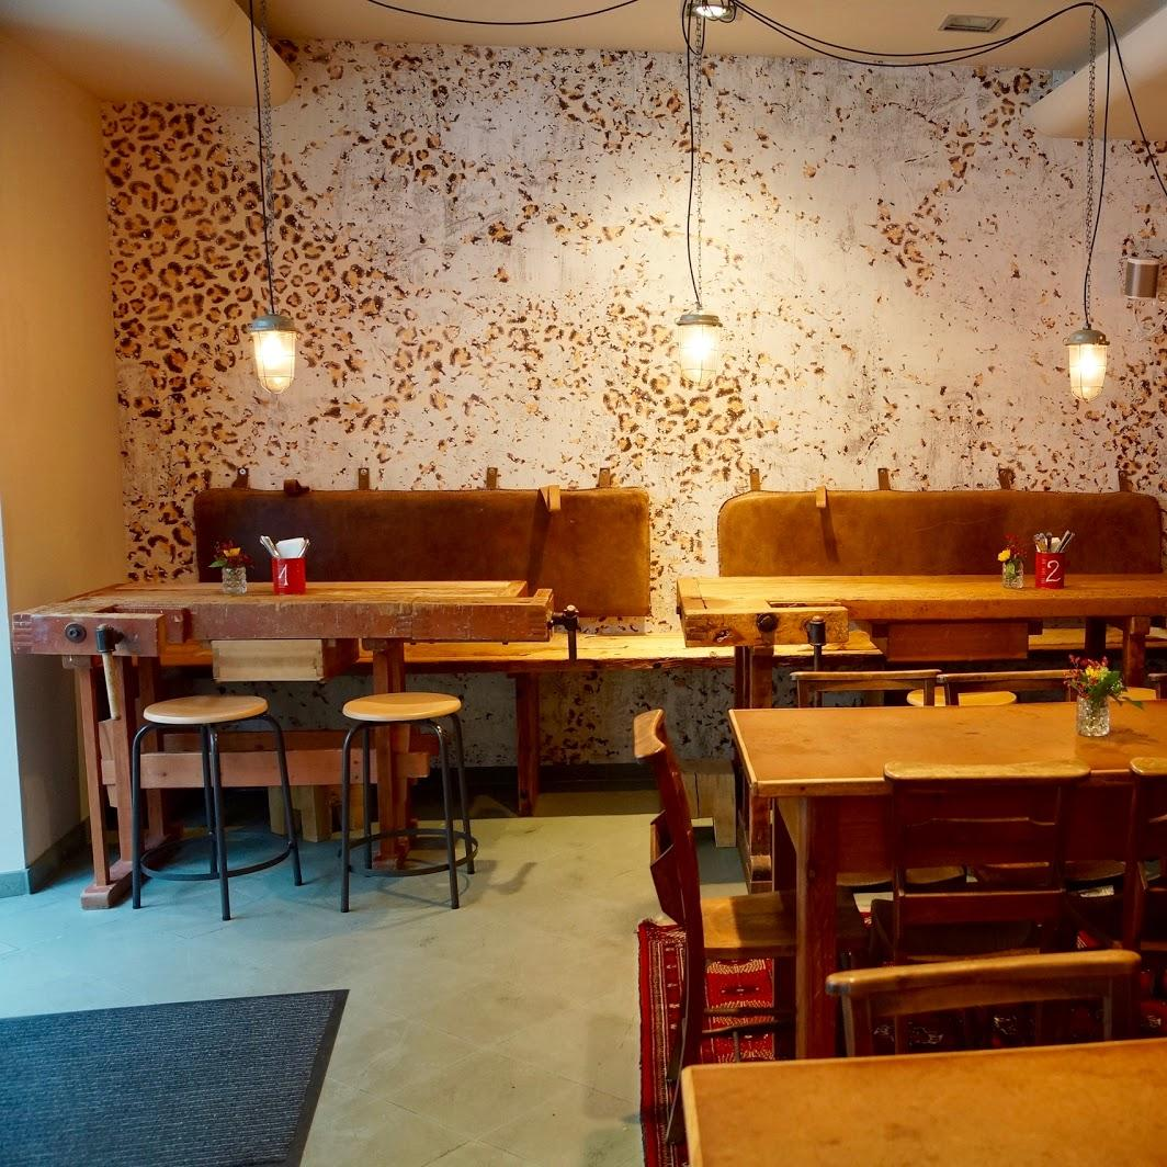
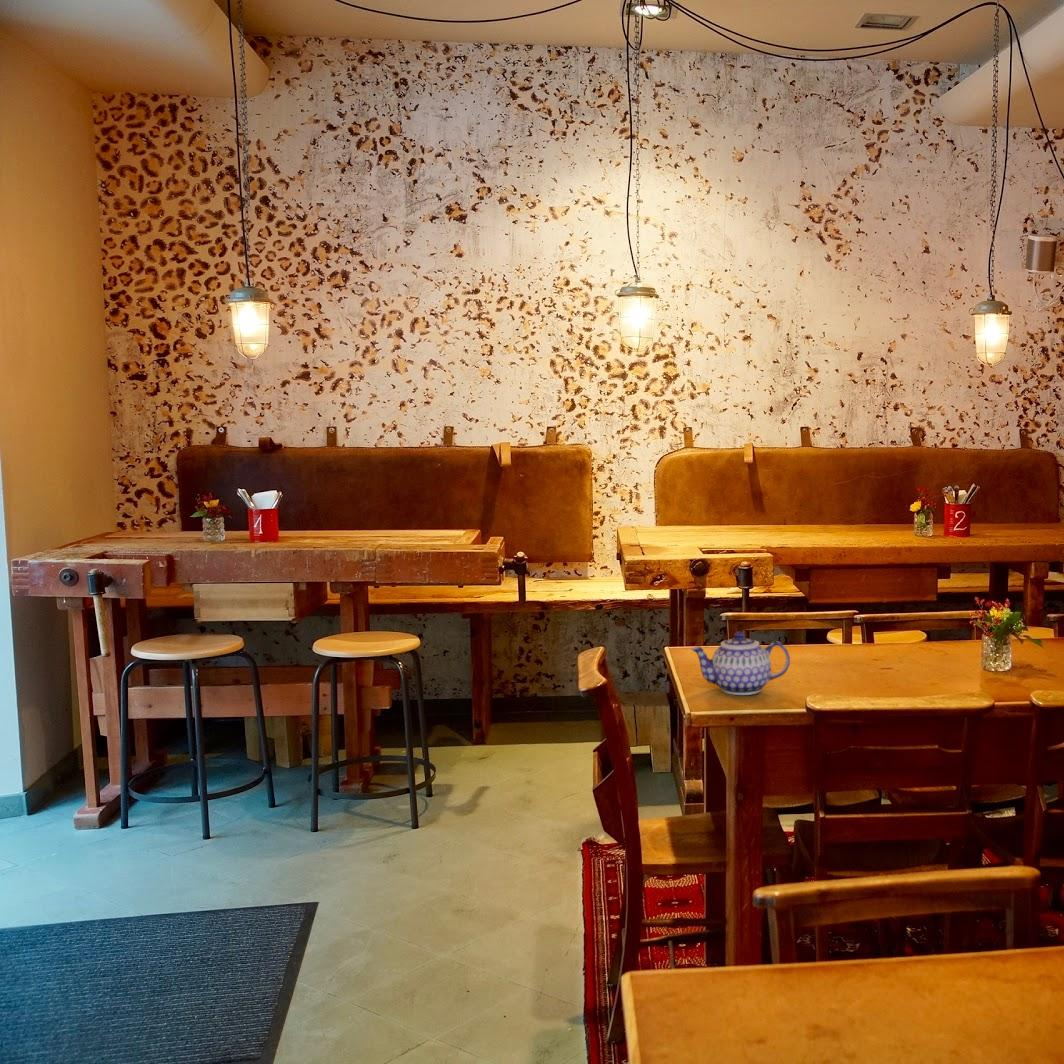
+ teapot (740, 661)
